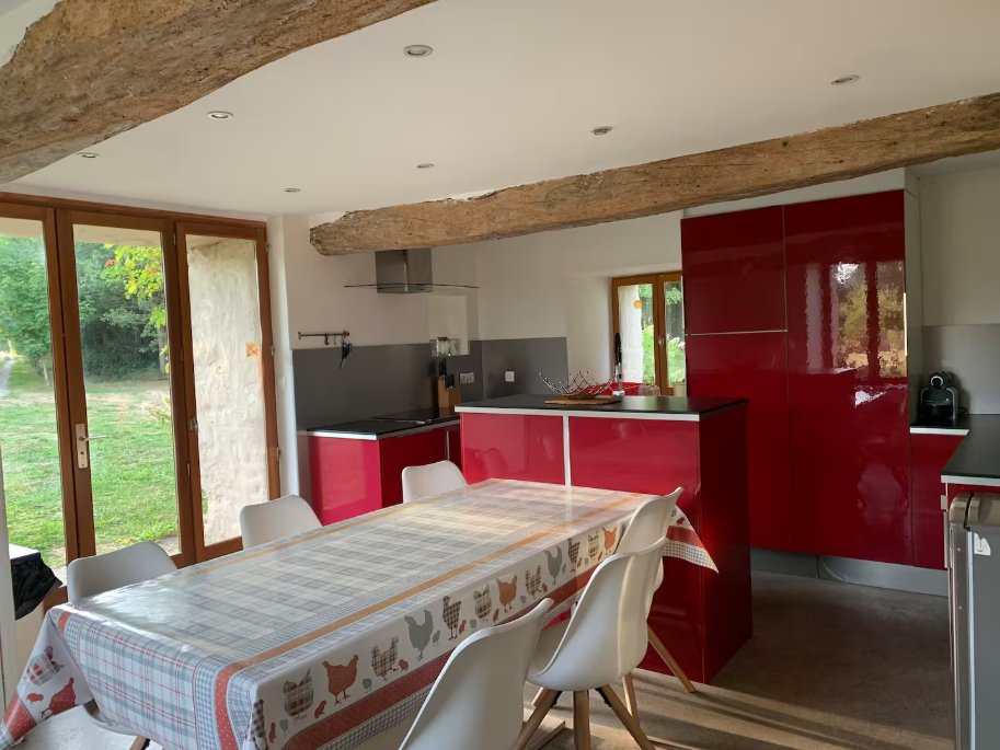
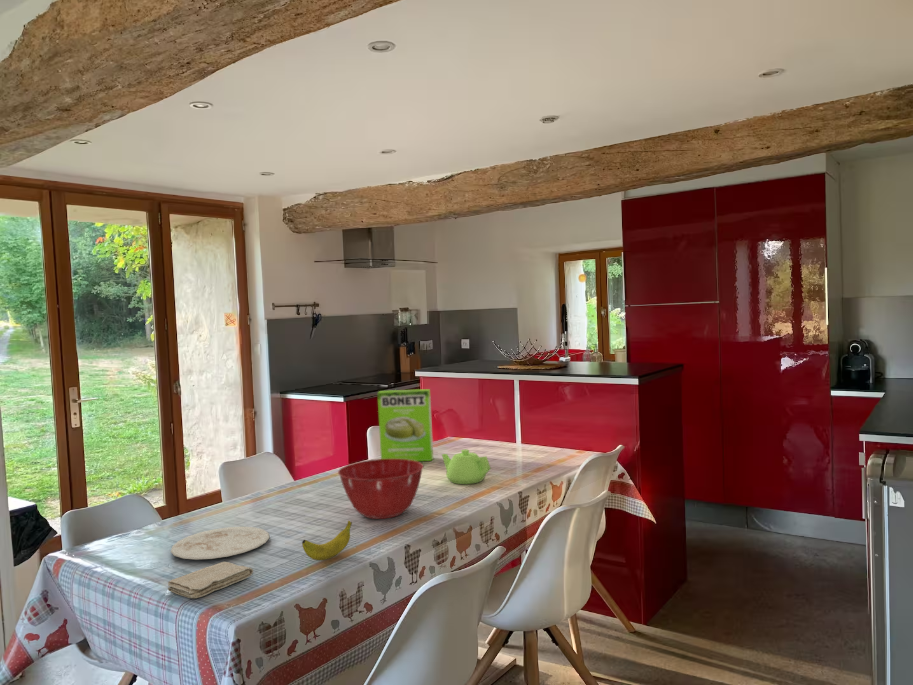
+ teapot (465, 464)
+ mixing bowl (382, 490)
+ plate (221, 543)
+ washcloth (210, 578)
+ cake mix box (405, 425)
+ banana (328, 543)
